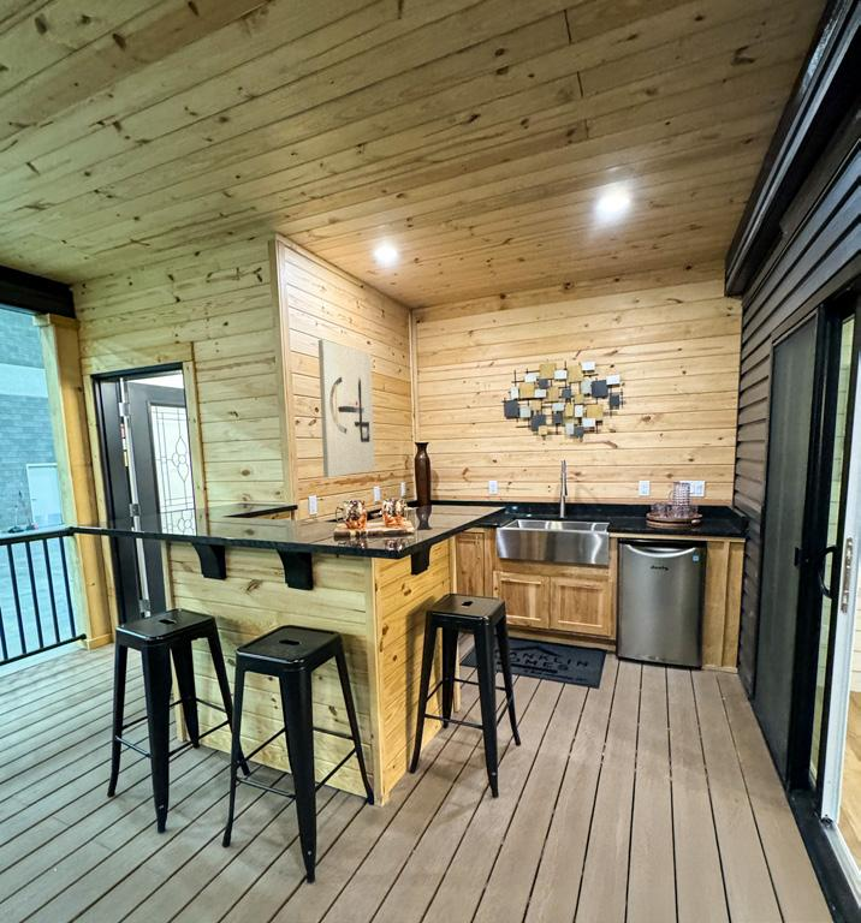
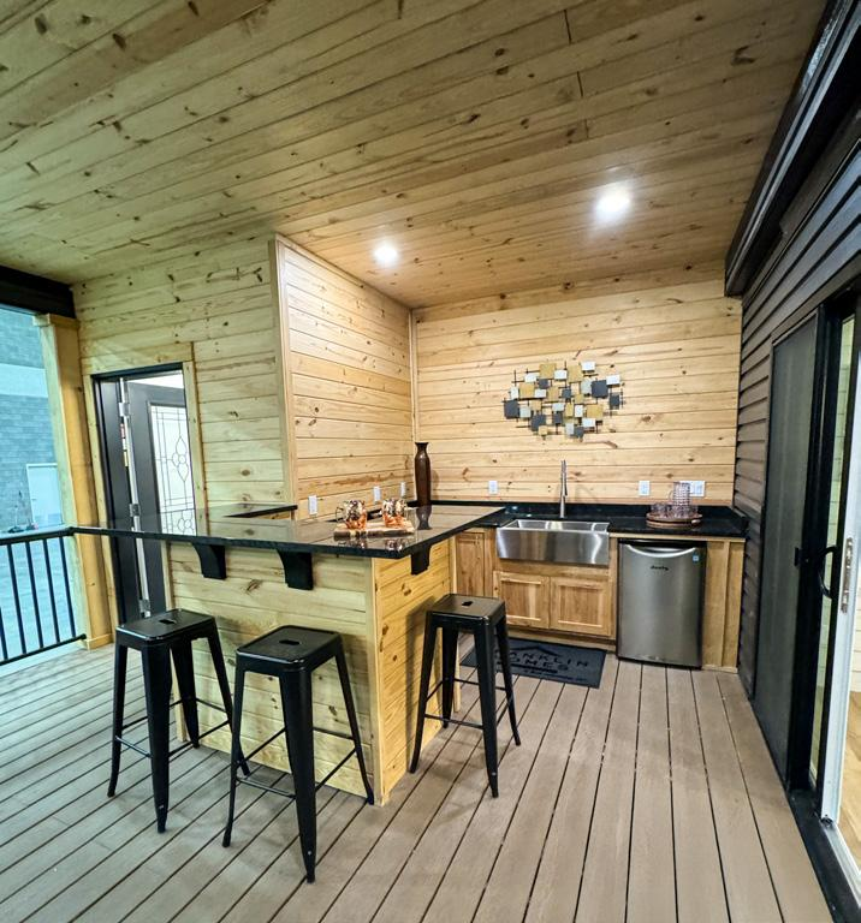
- wall art (349, 411)
